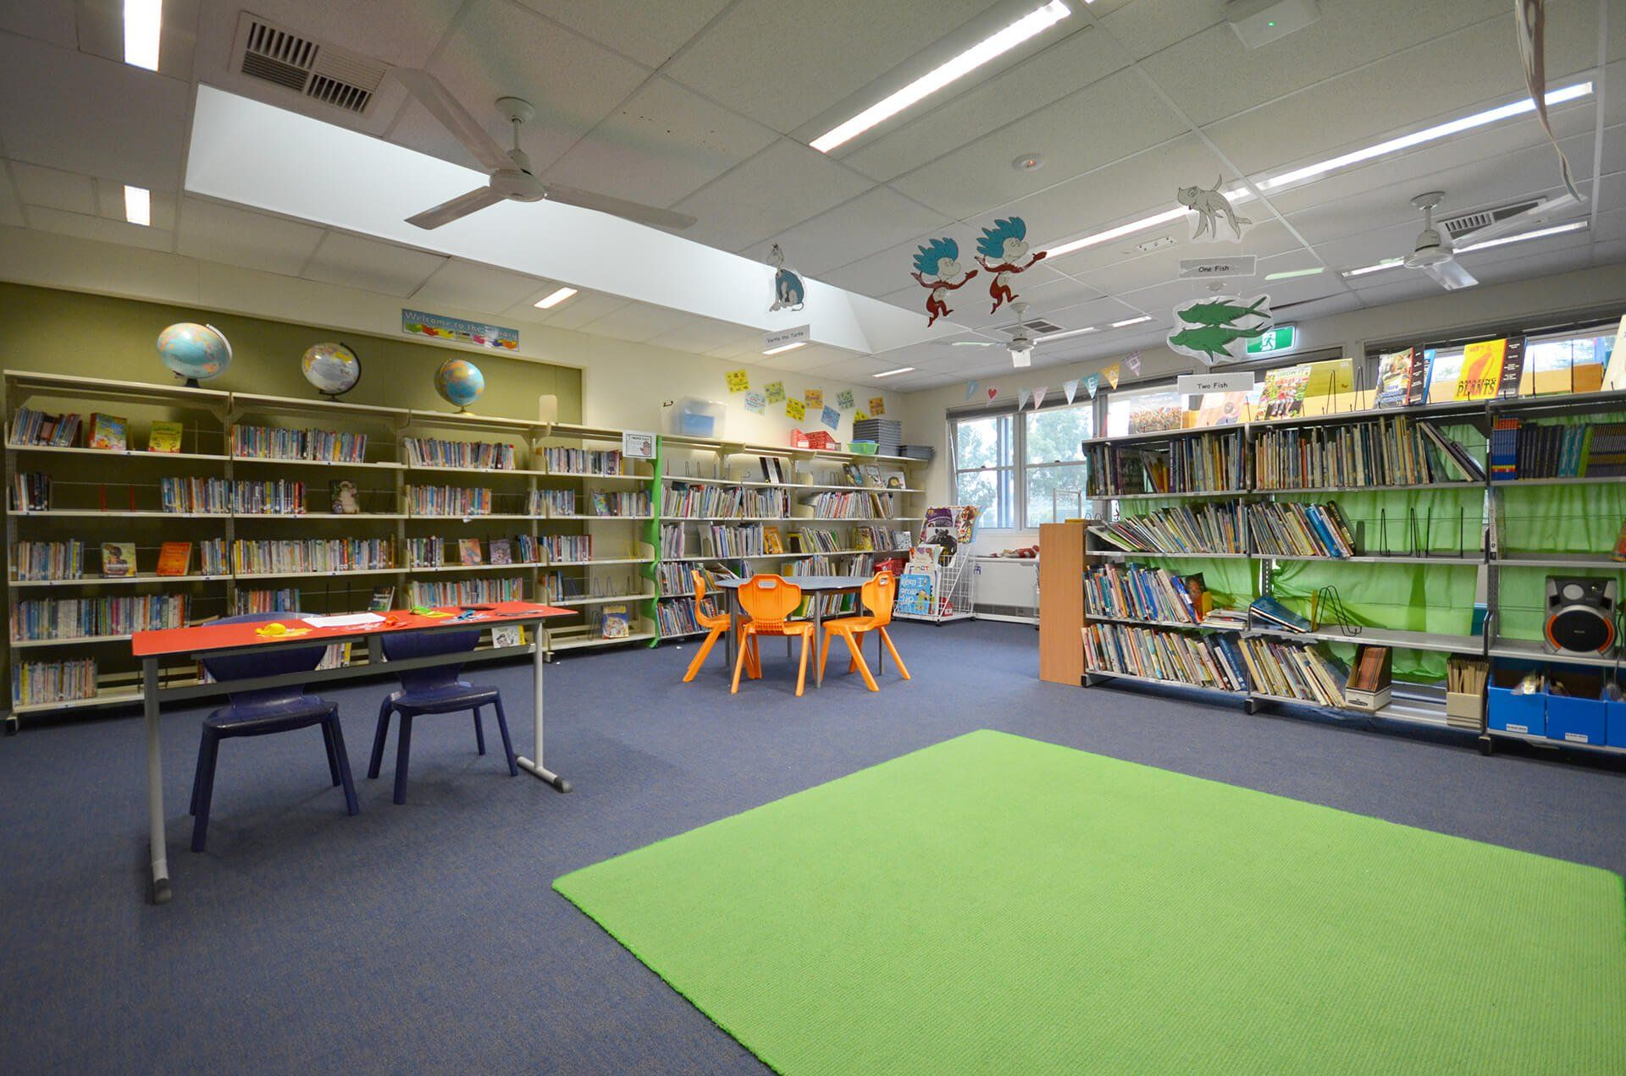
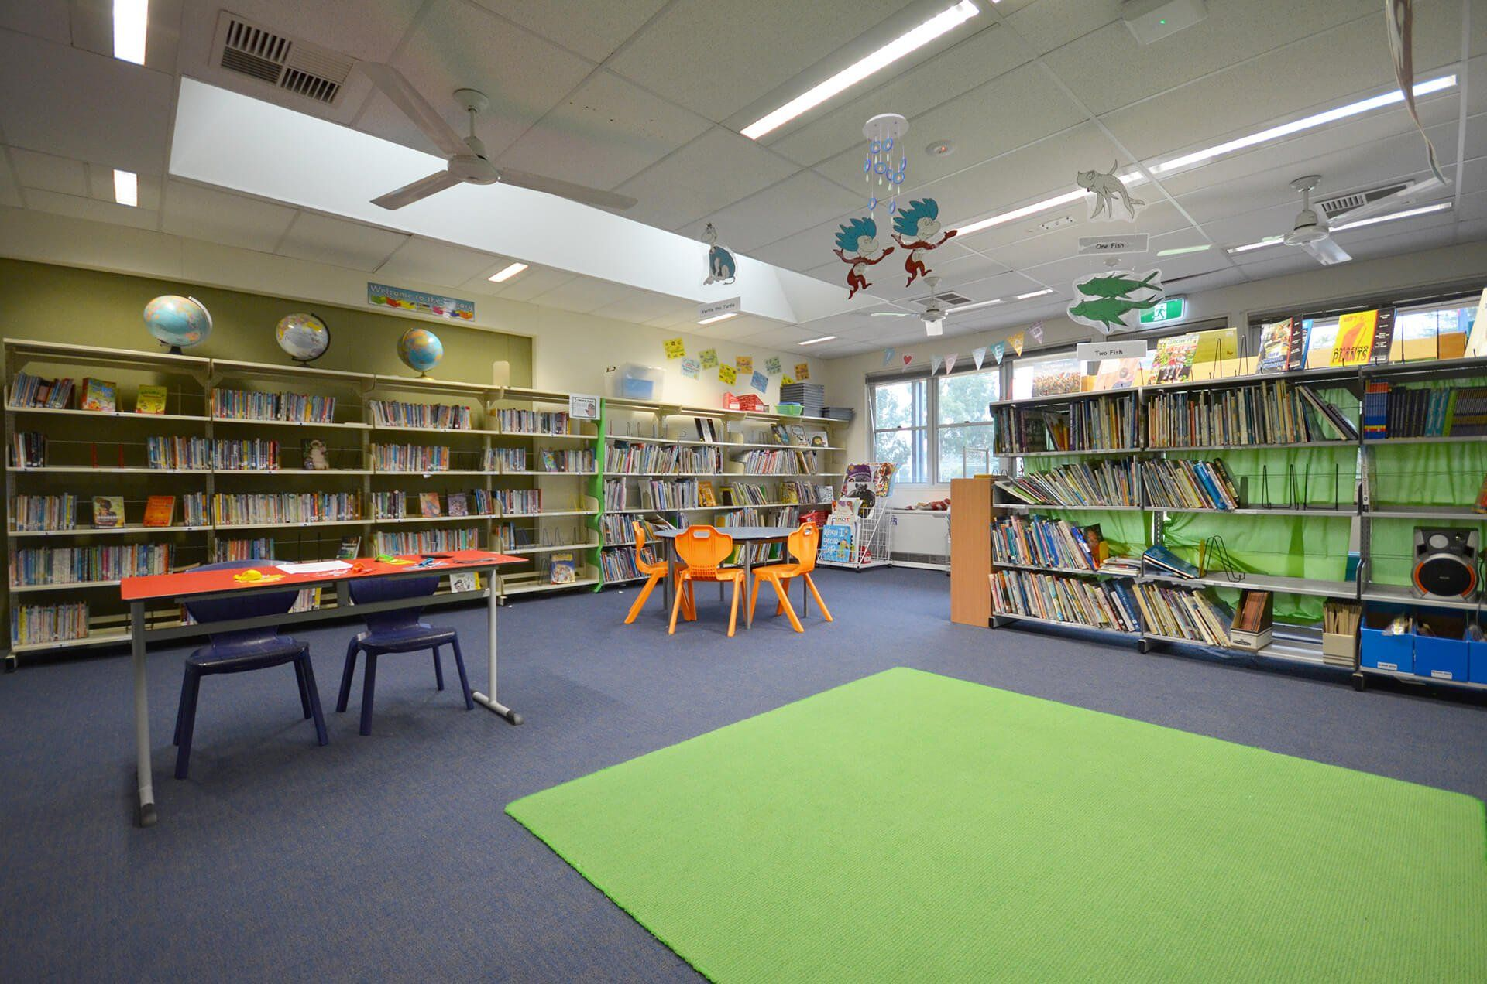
+ ceiling mobile (886, 174)
